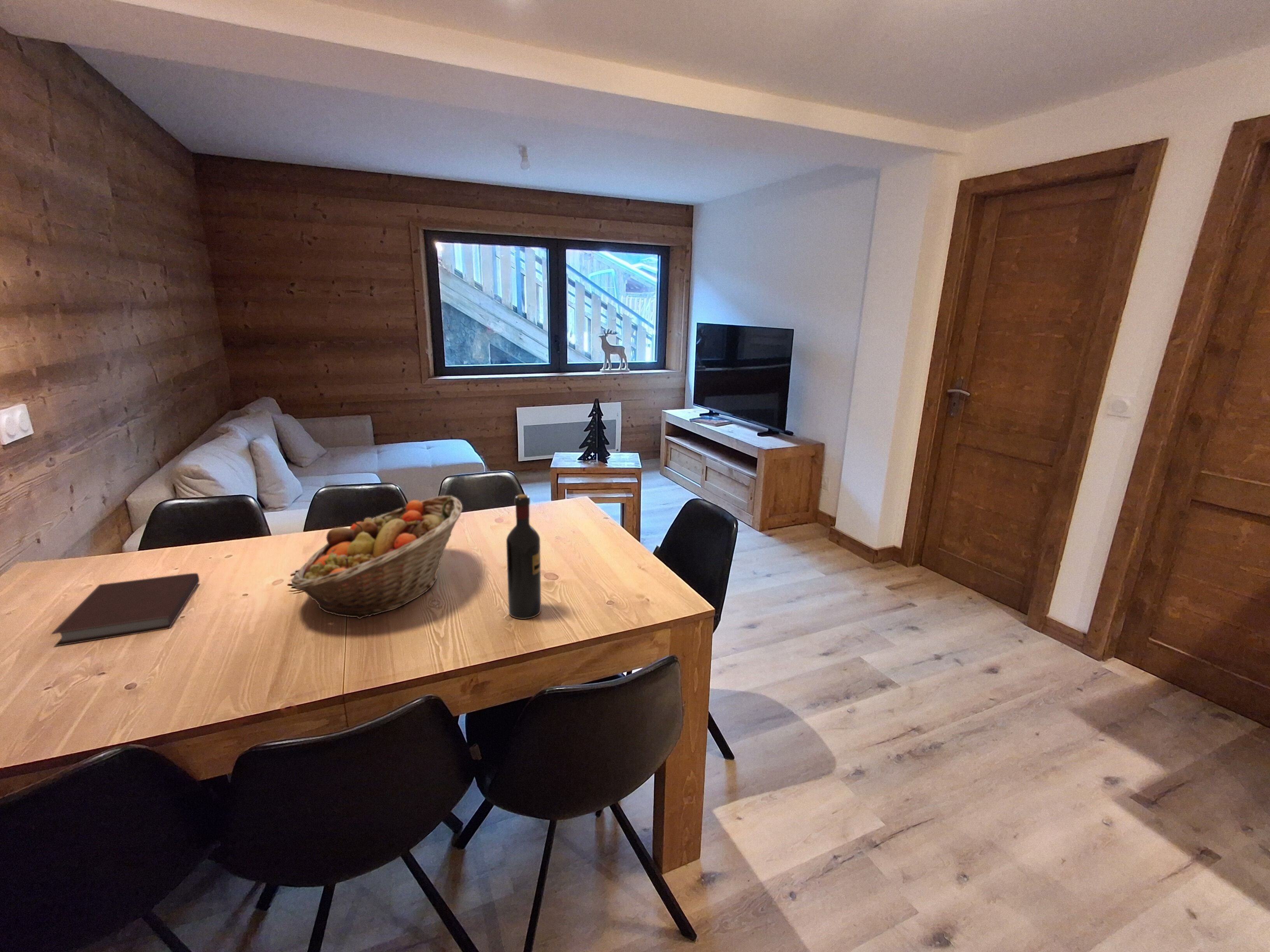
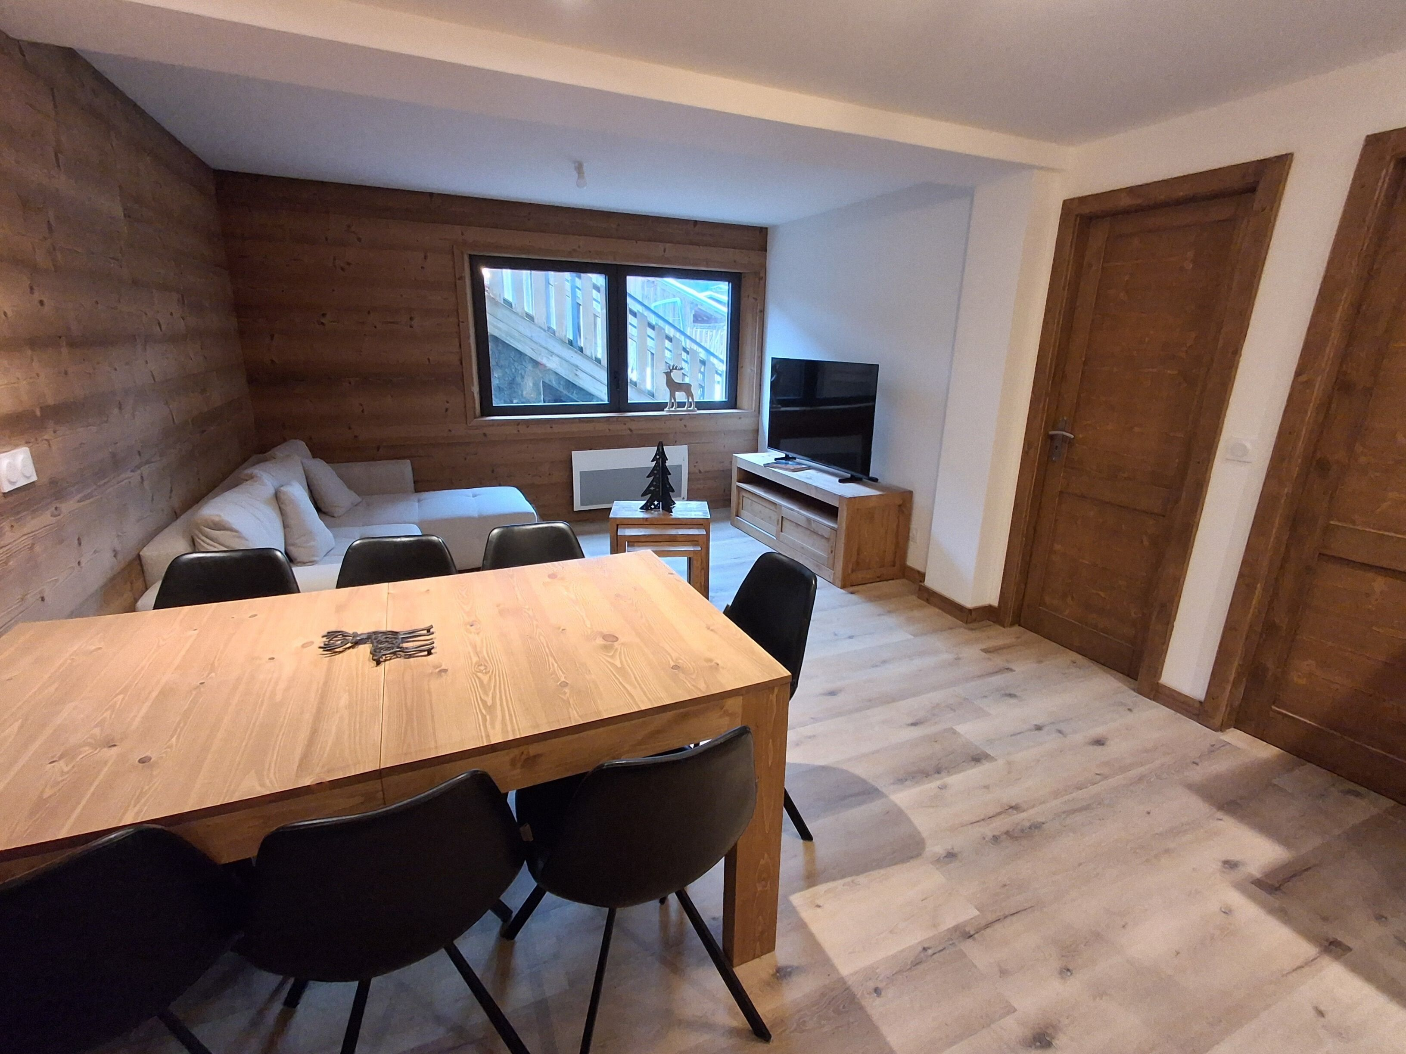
- wine bottle (523, 555)
- fruit basket (385, 549)
- notebook (133, 605)
